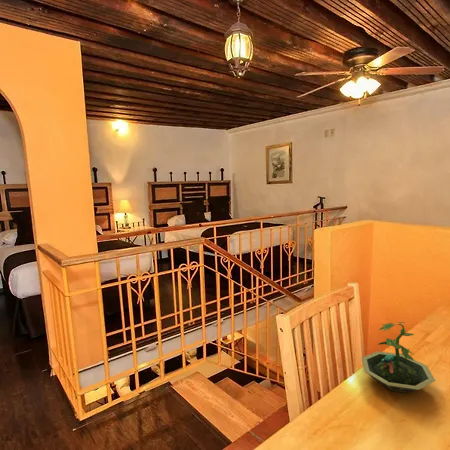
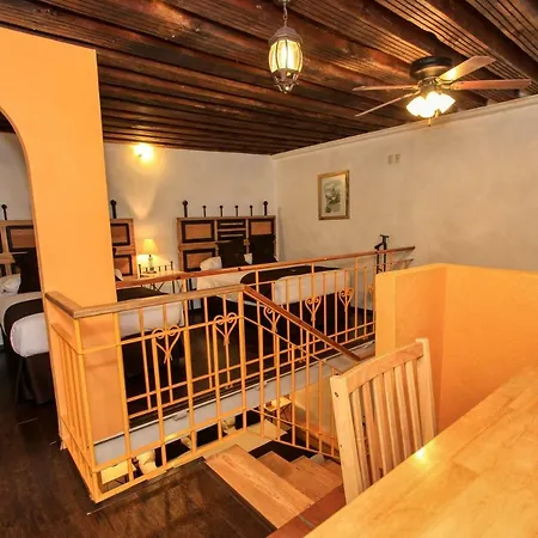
- terrarium (397, 336)
